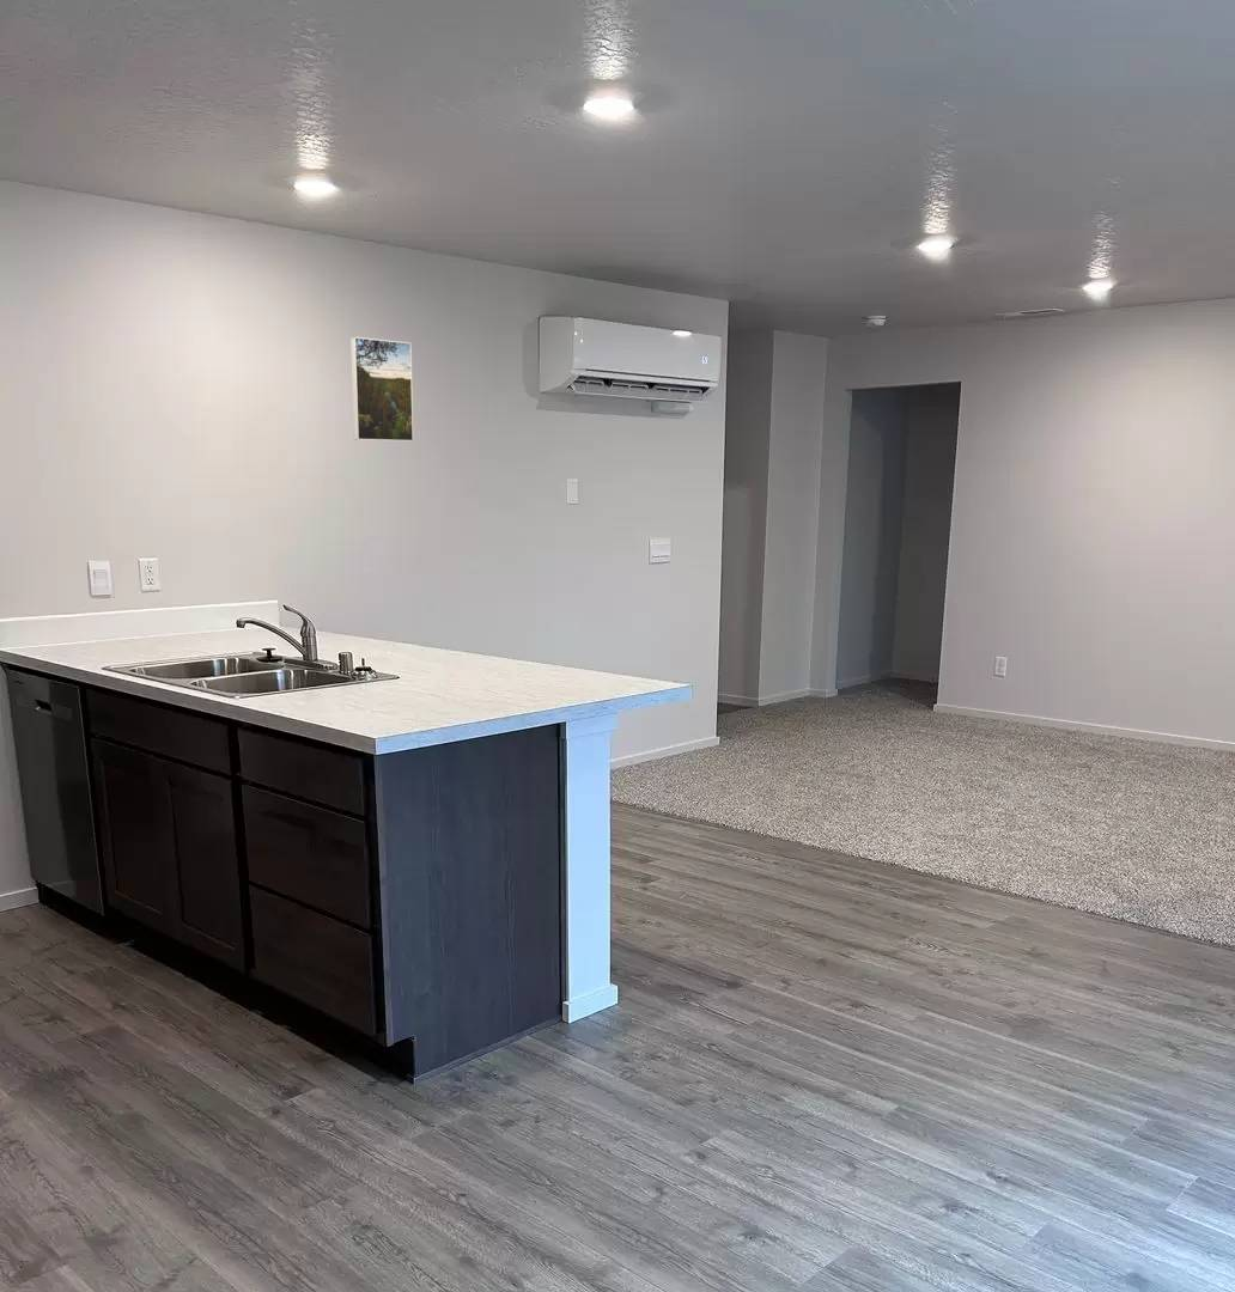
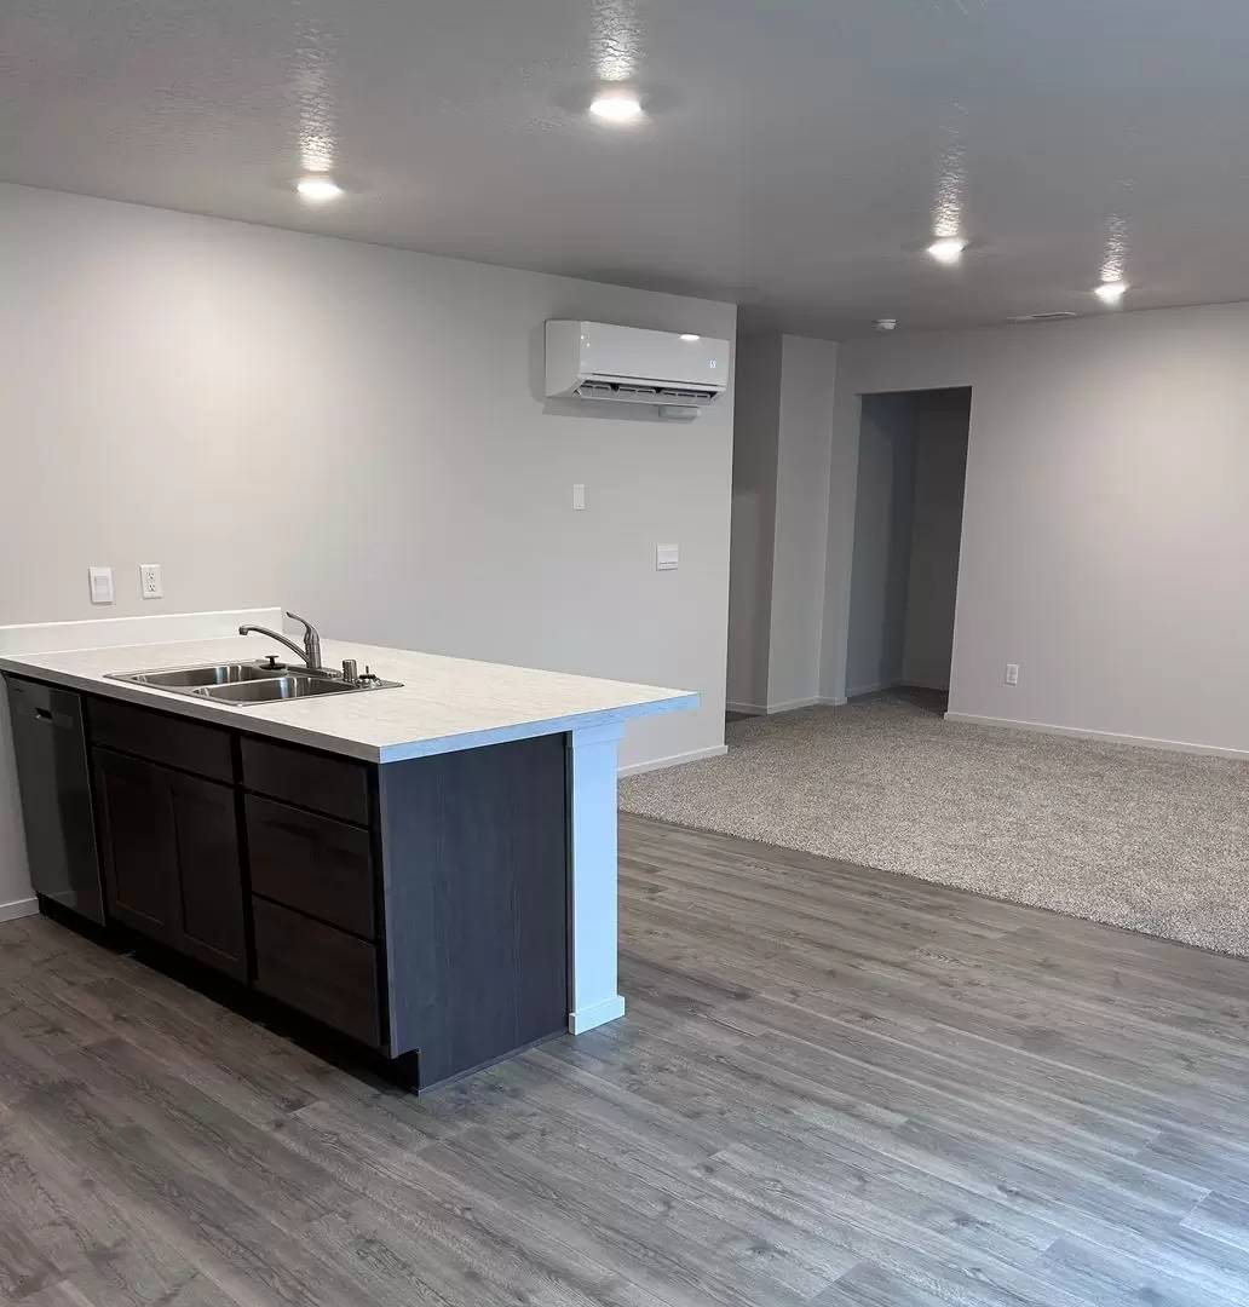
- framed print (382, 390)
